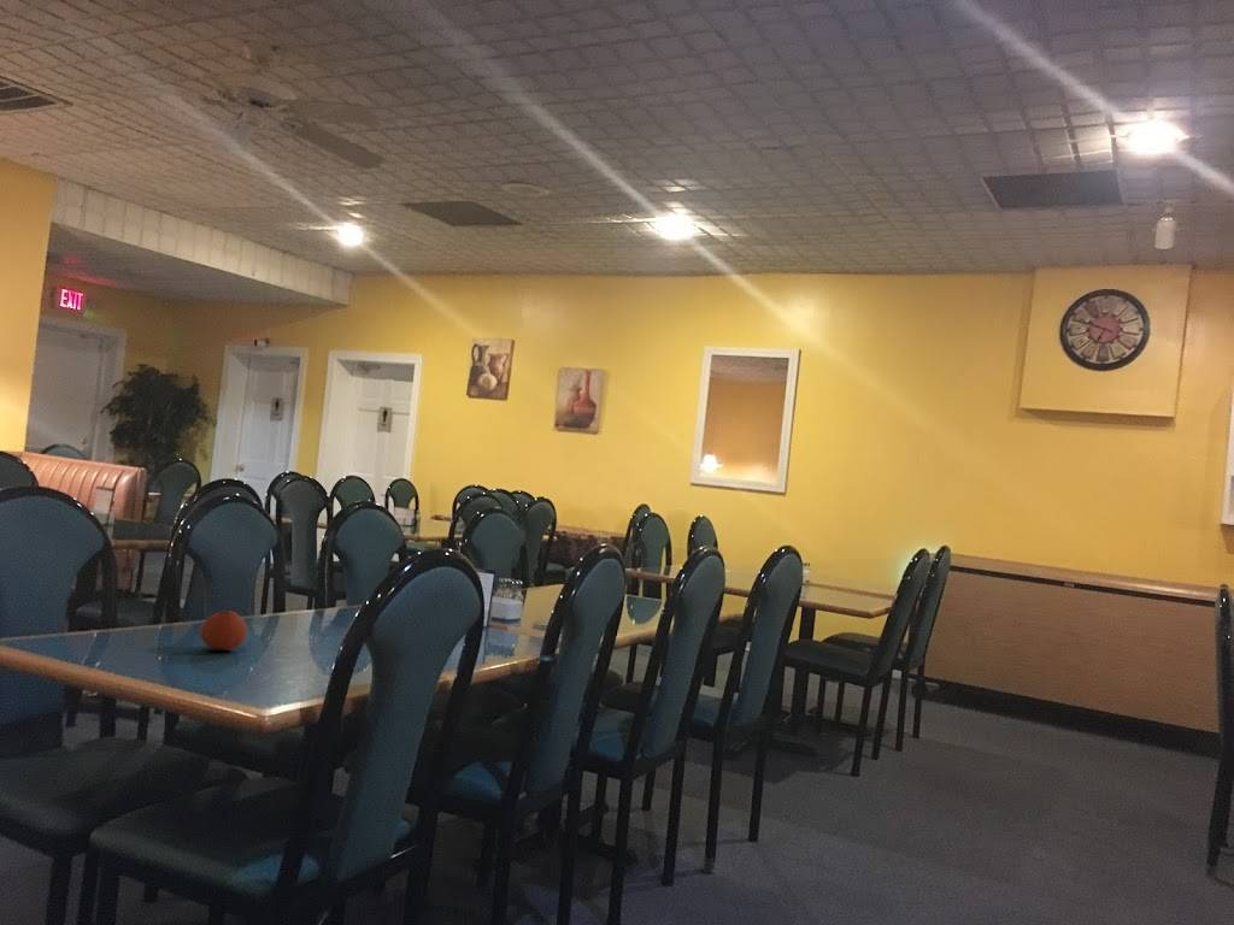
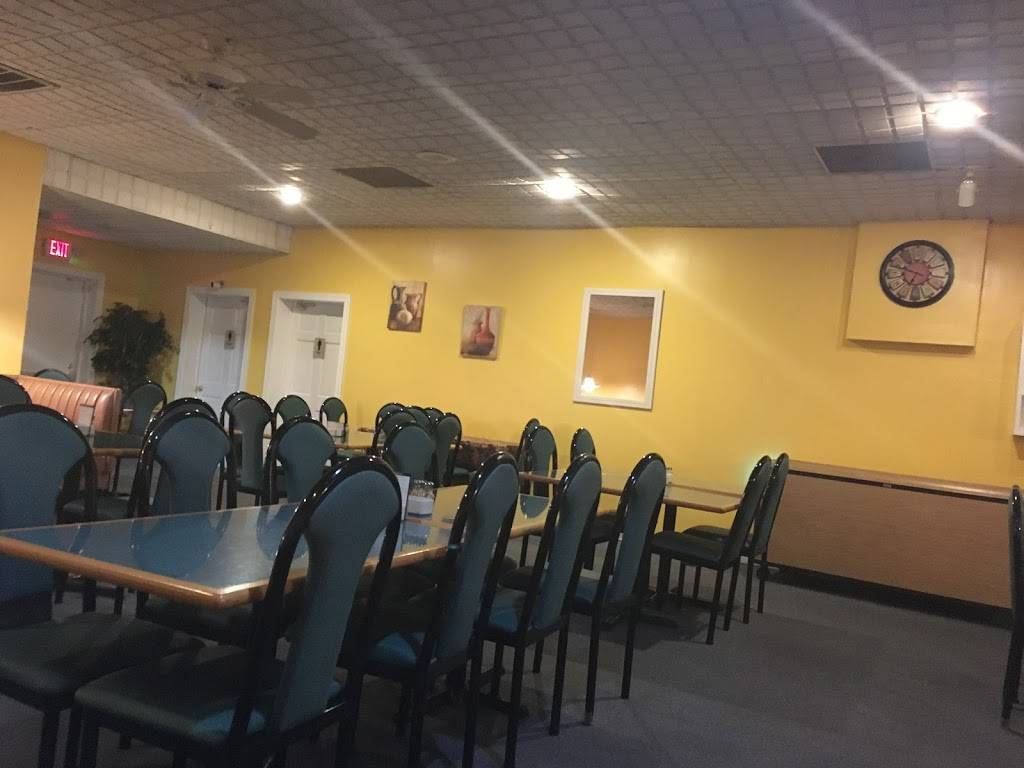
- fruit (223, 629)
